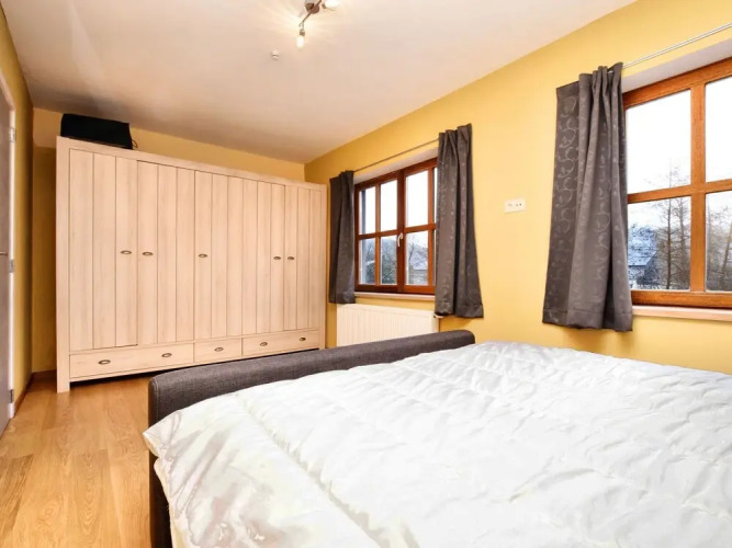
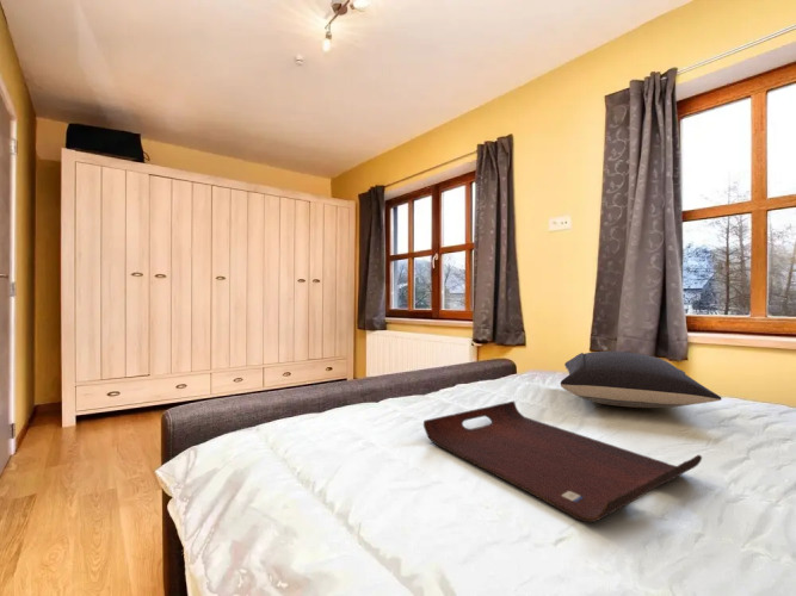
+ pillow (627, 378)
+ serving tray (544, 445)
